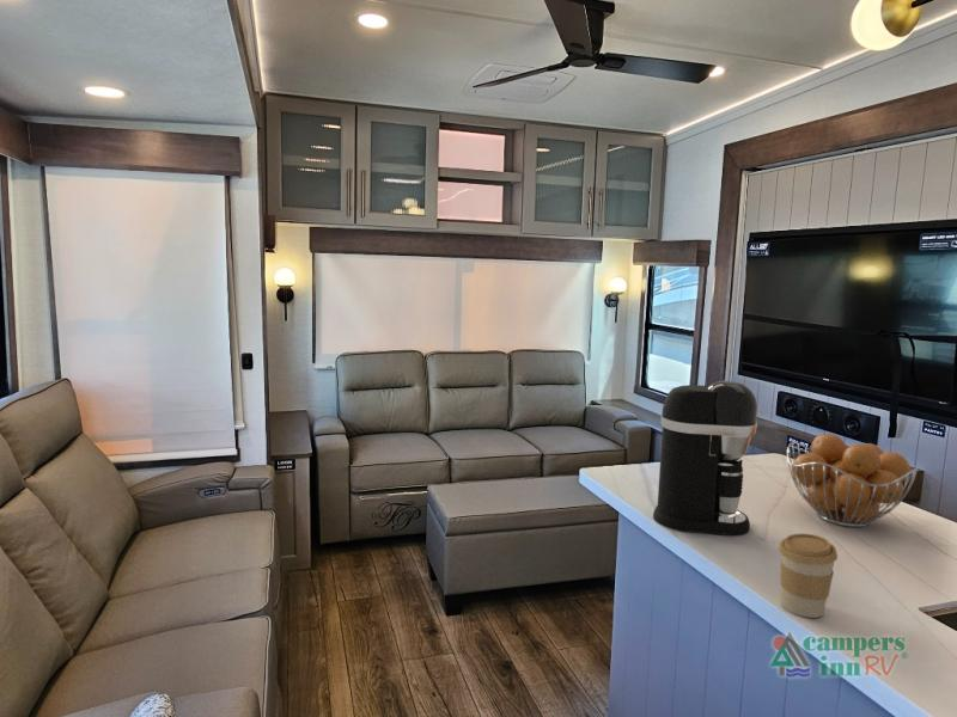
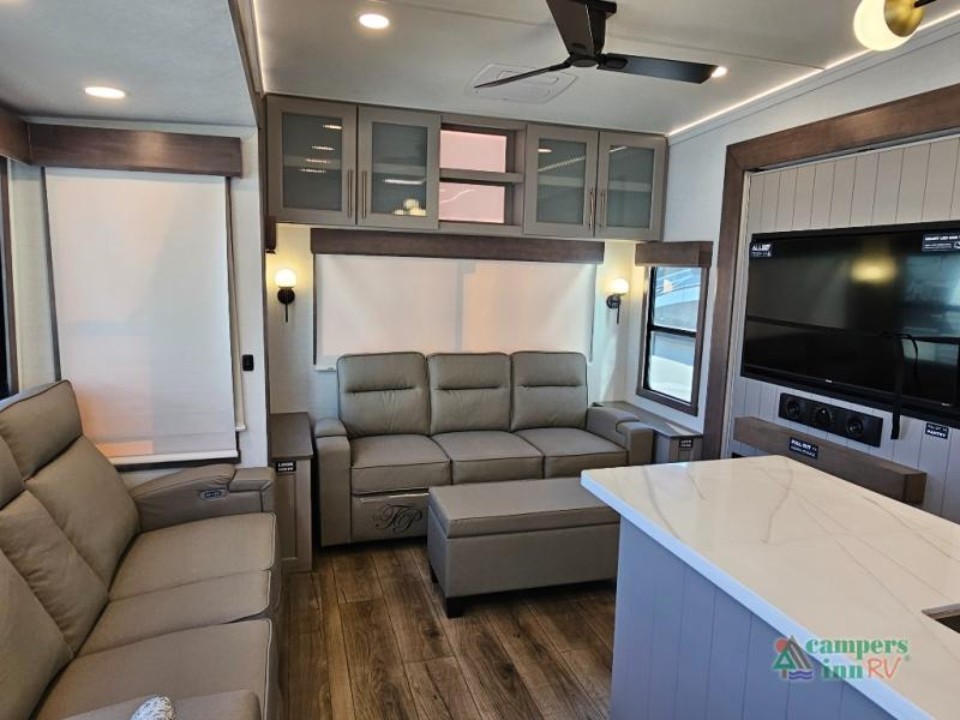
- coffee maker (705, 452)
- coffee cup (805, 574)
- fruit basket (847, 478)
